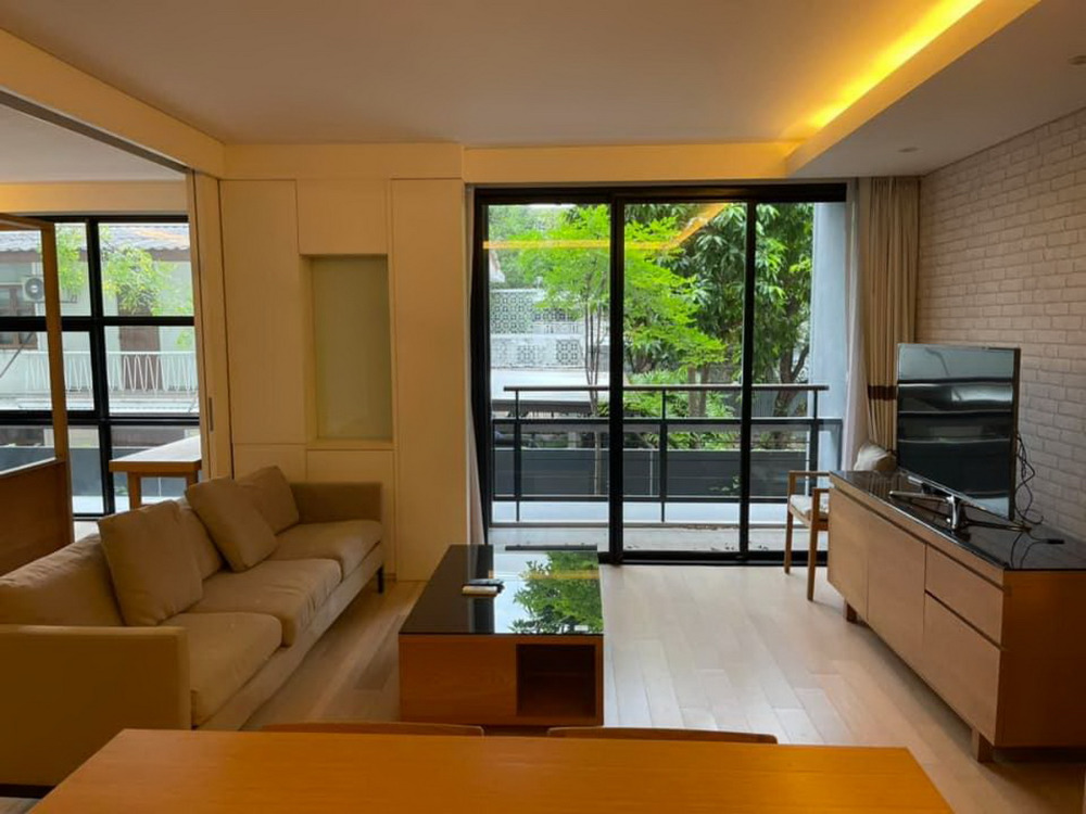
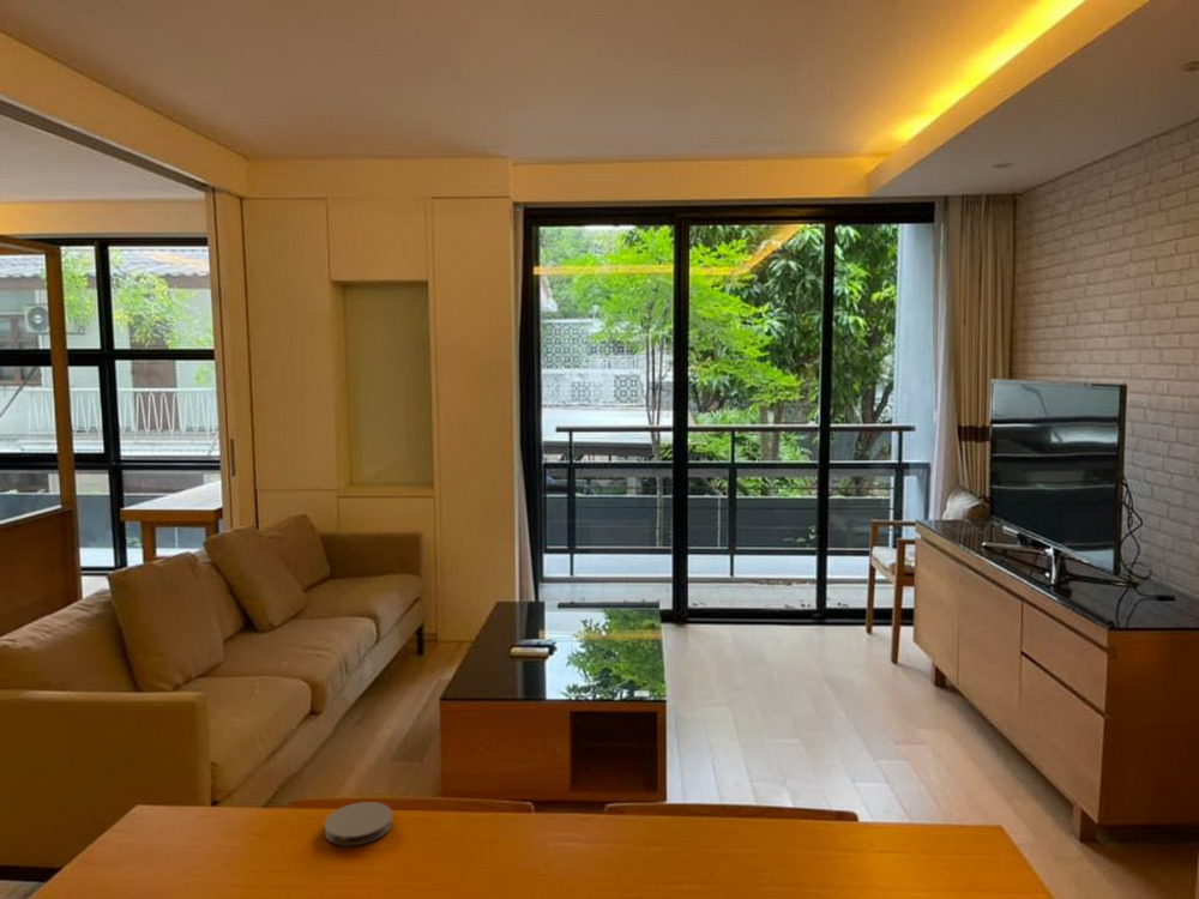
+ coaster (359, 822)
